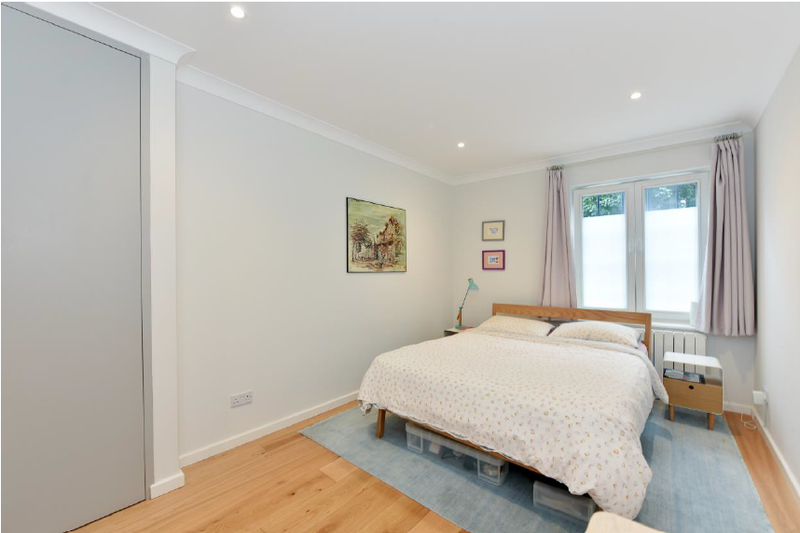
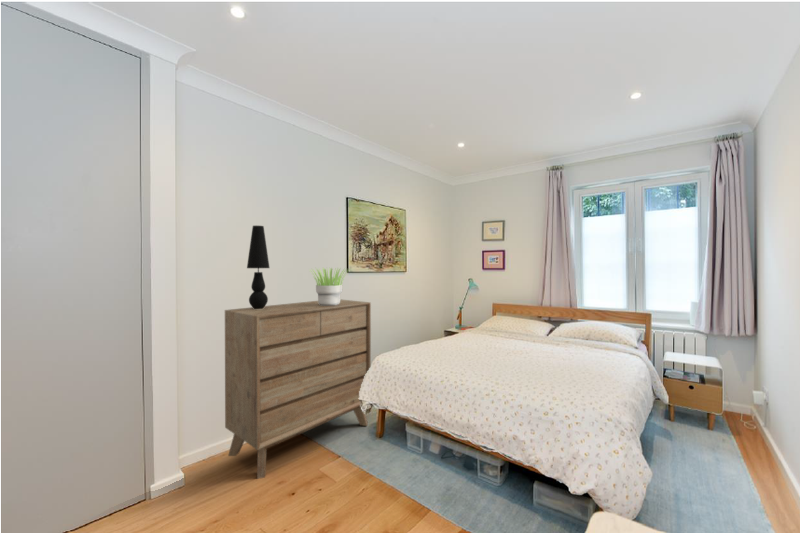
+ potted plant (329, 285)
+ dresser (304, 372)
+ table lamp (258, 267)
